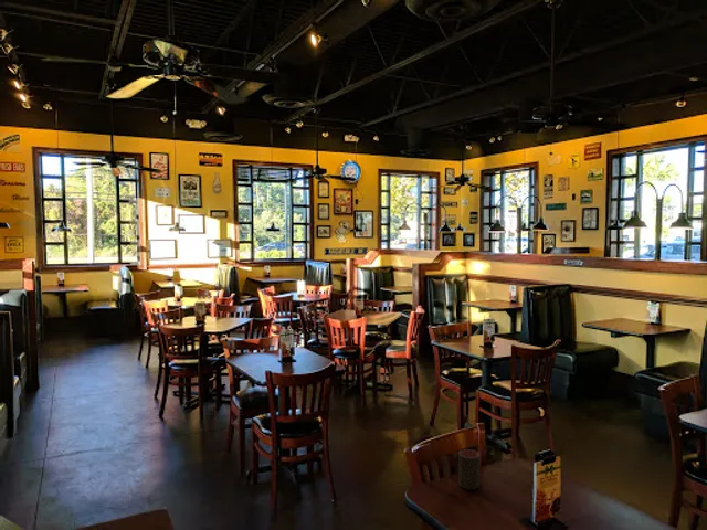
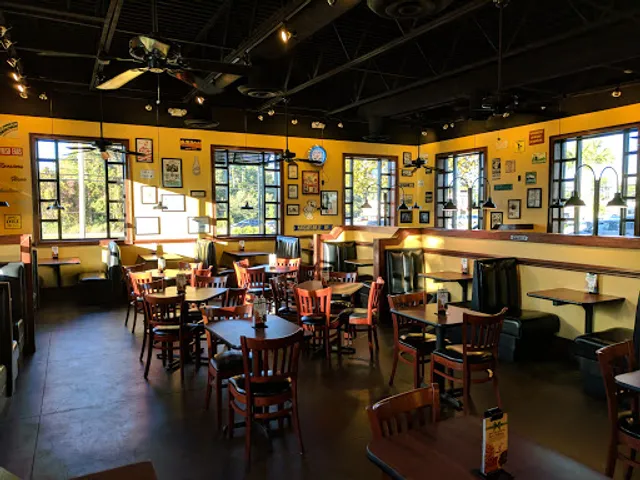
- cup (468, 469)
